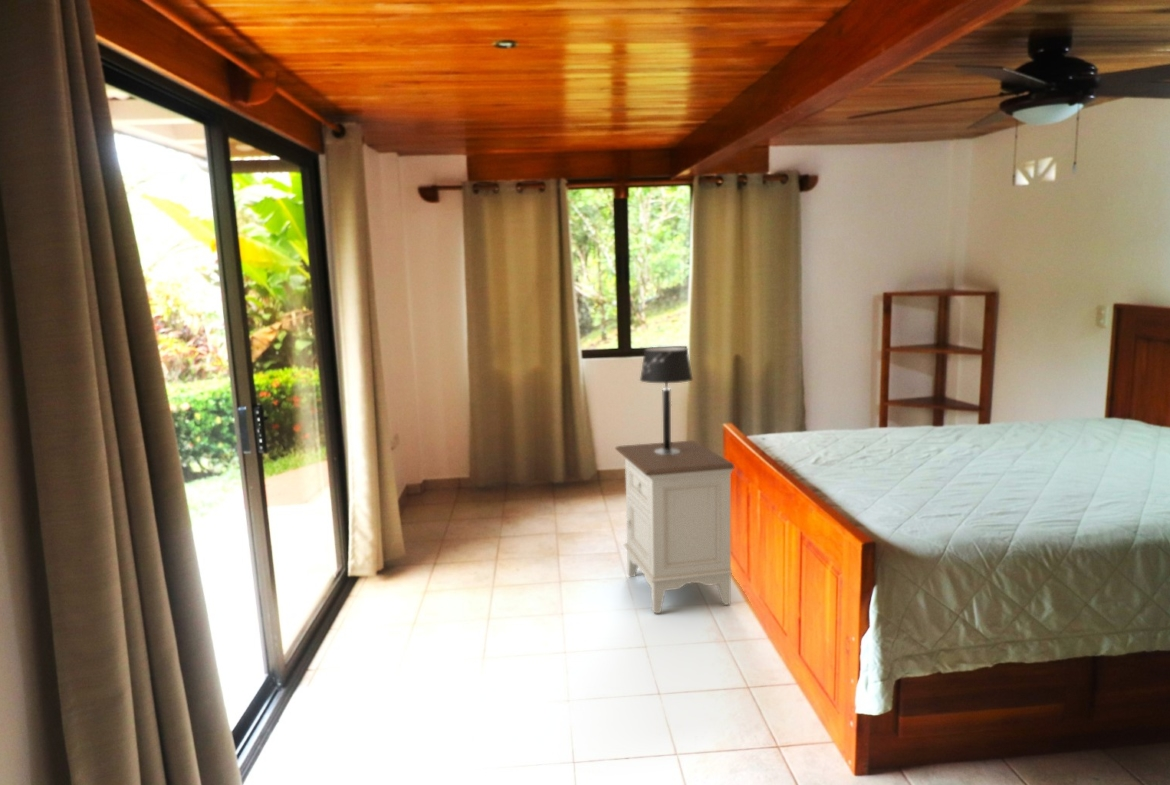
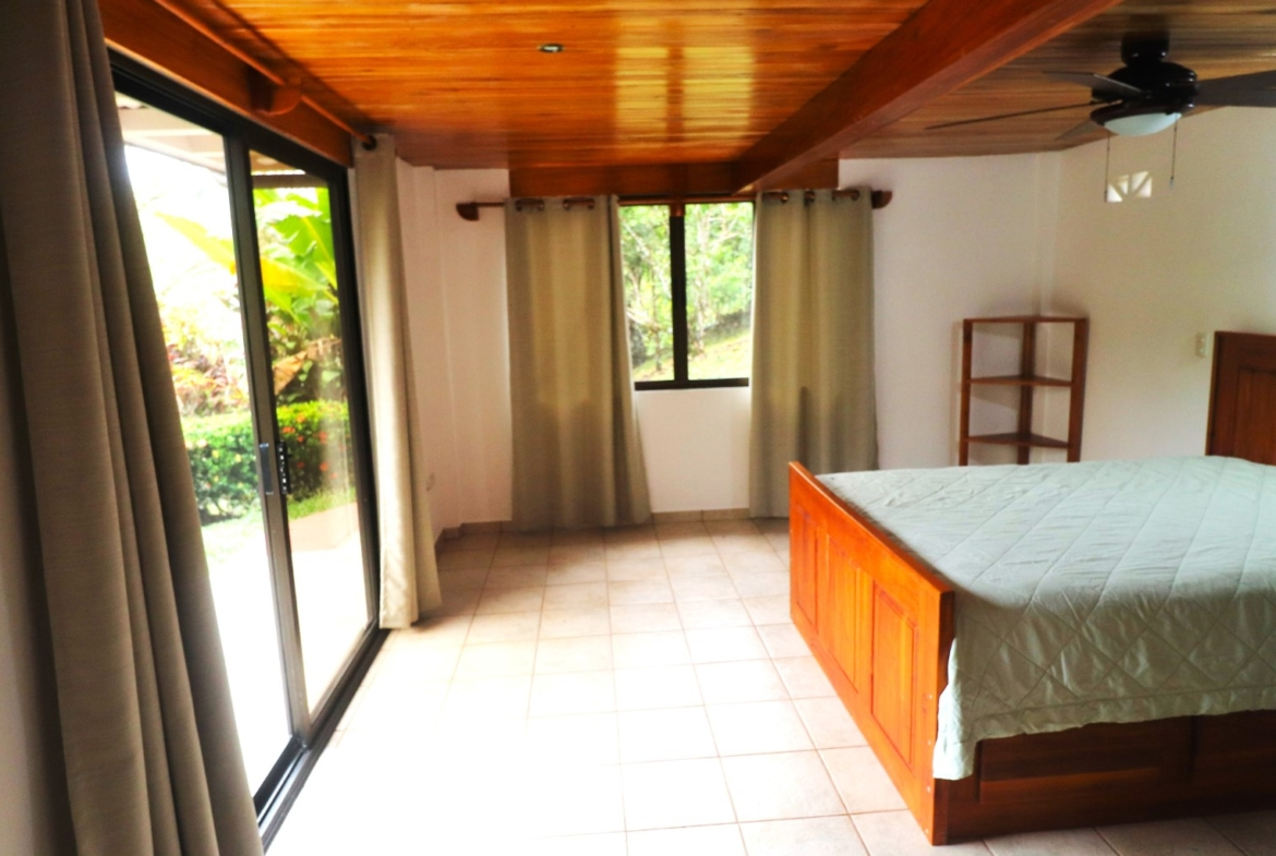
- table lamp (666, 400)
- nightstand (671, 522)
